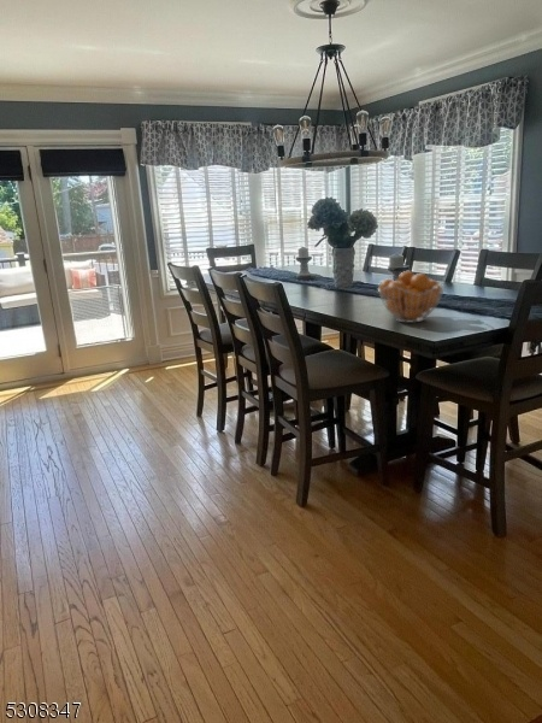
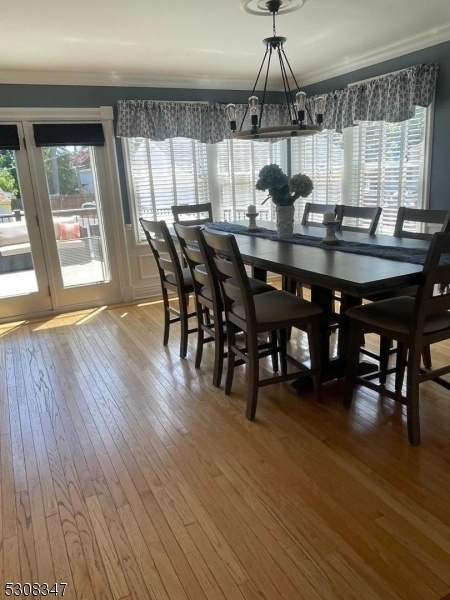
- fruit basket (410, 295)
